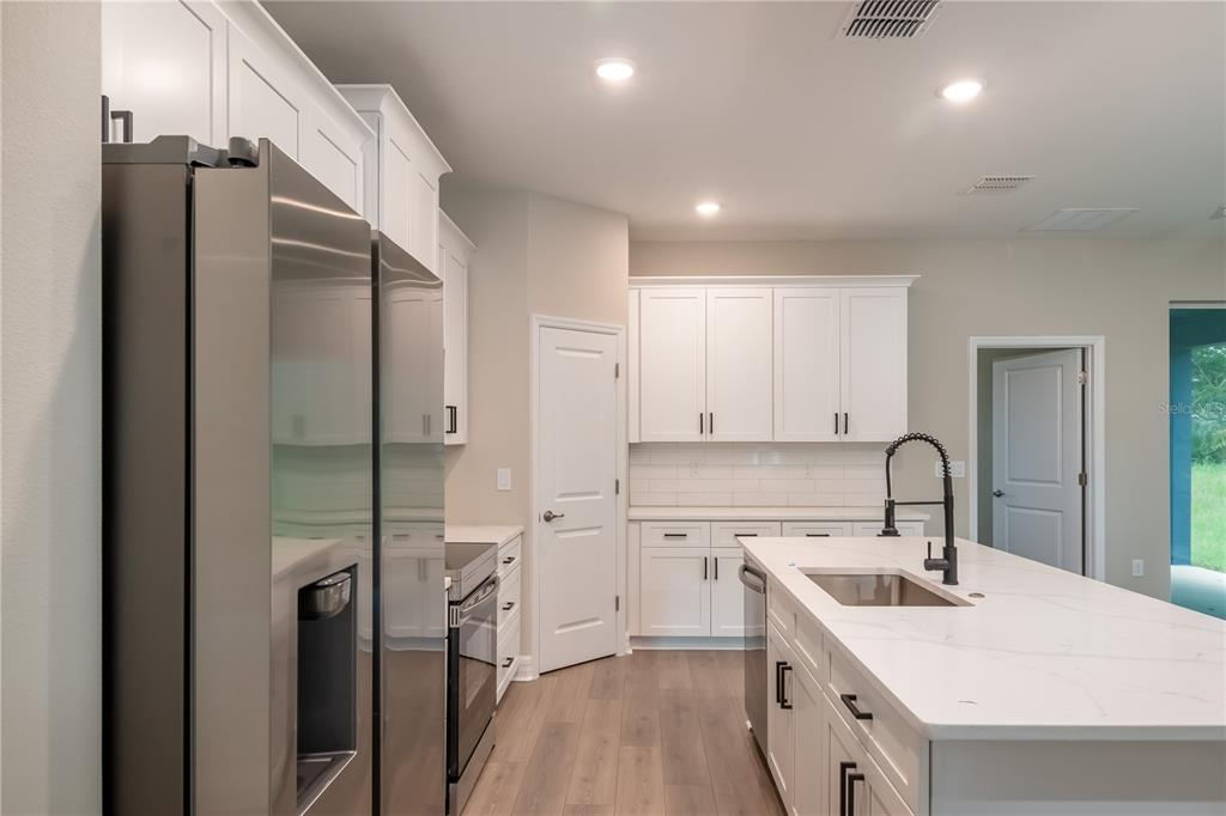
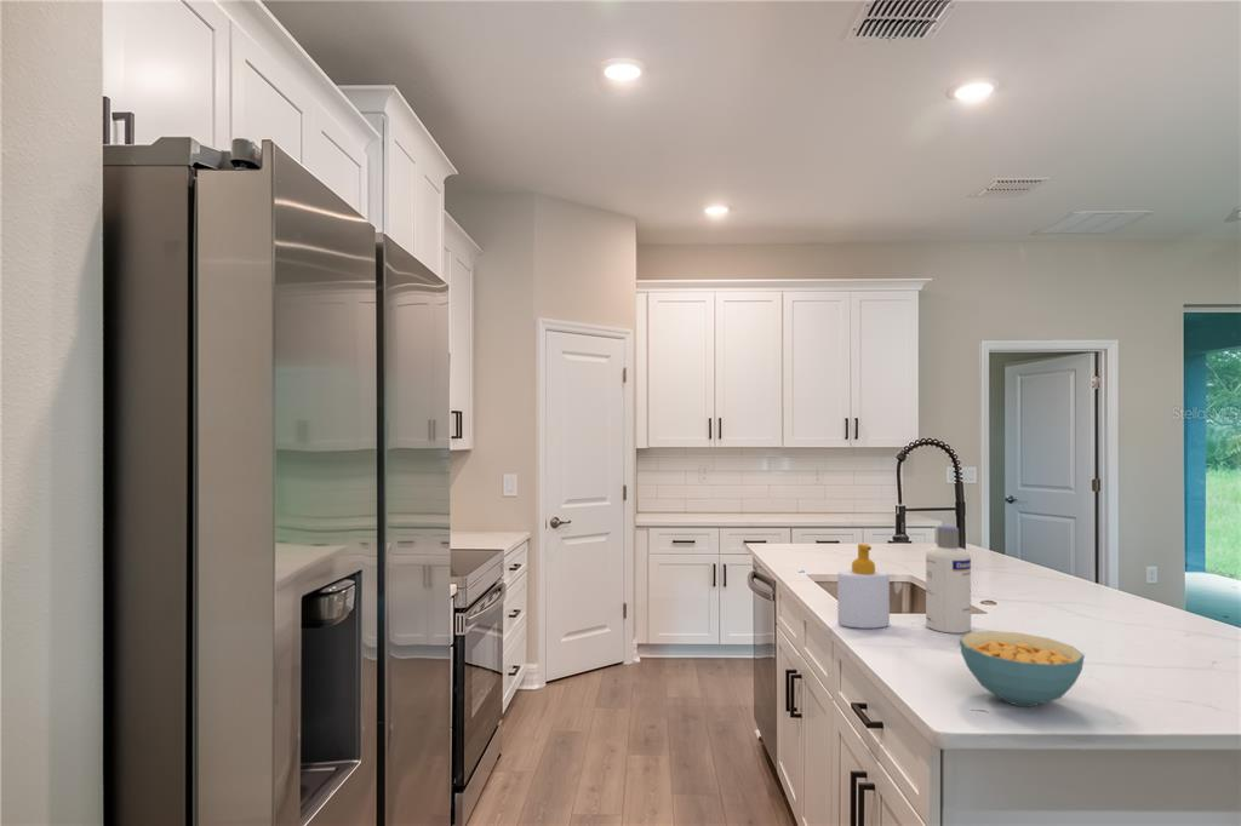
+ screw cap bottle (948, 577)
+ soap bottle (863, 584)
+ cereal bowl (1019, 673)
